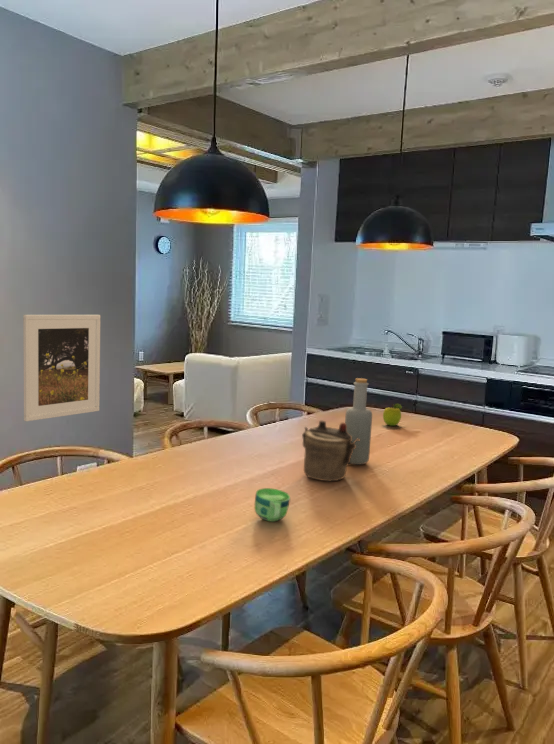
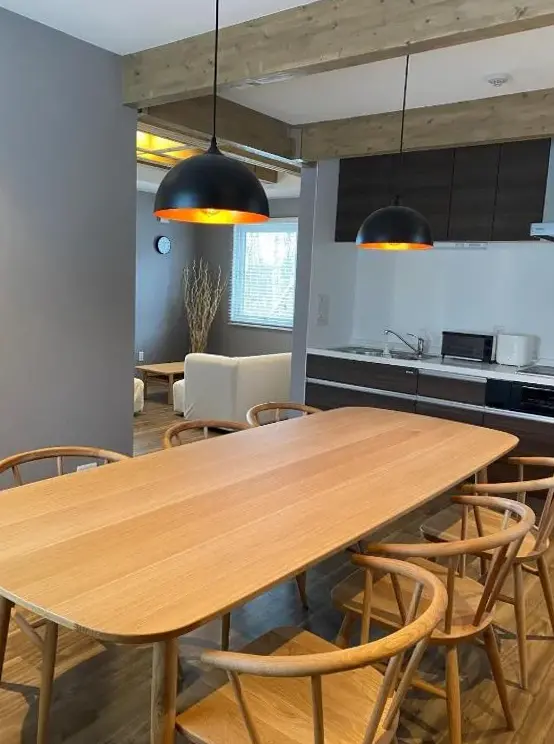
- fruit (393, 414)
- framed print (63, 365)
- bottle (358, 421)
- teapot (329, 449)
- cup (274, 507)
